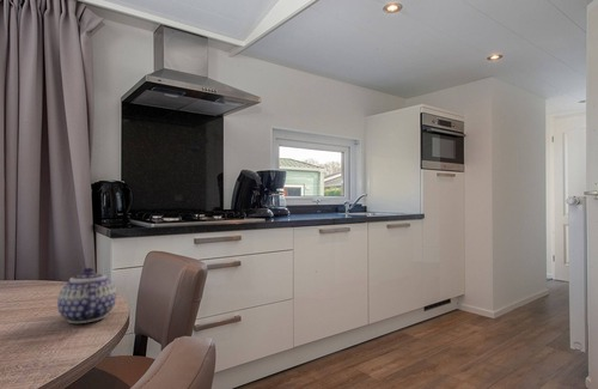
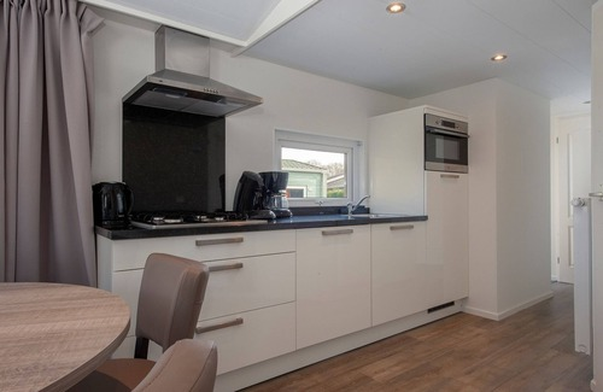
- teapot (87, 292)
